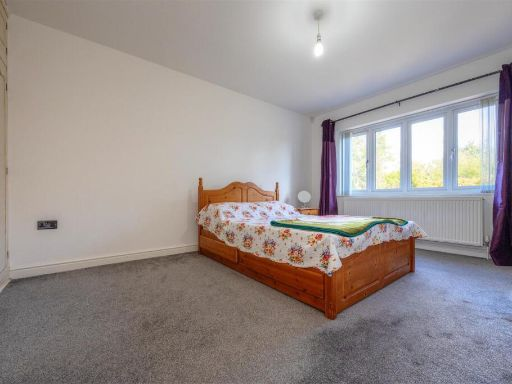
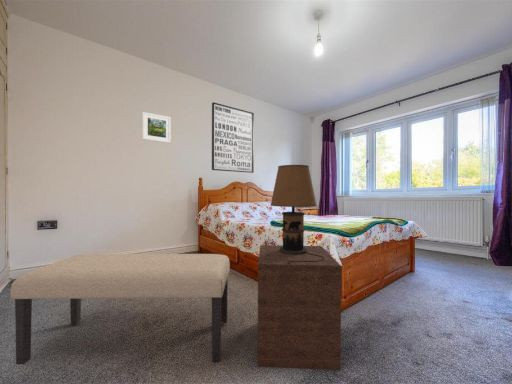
+ table lamp (294, 209)
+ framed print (156, 127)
+ wall art (233, 139)
+ nightstand (296, 297)
+ bench (137, 297)
